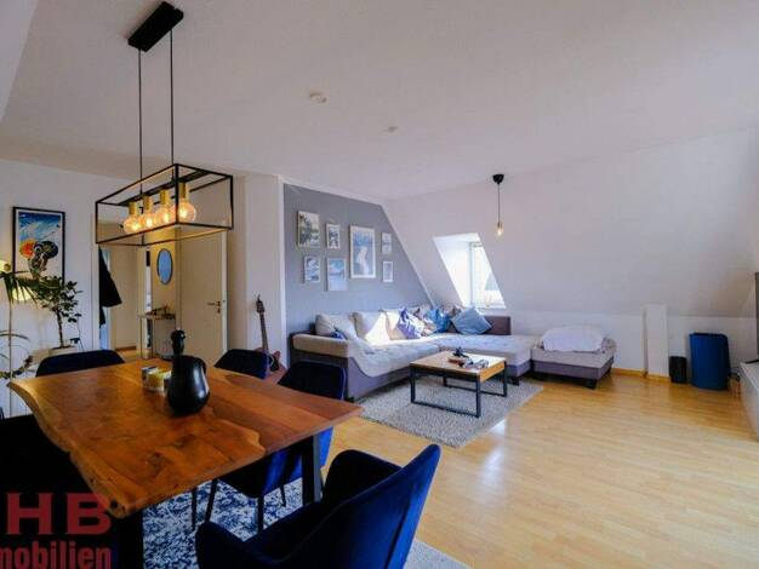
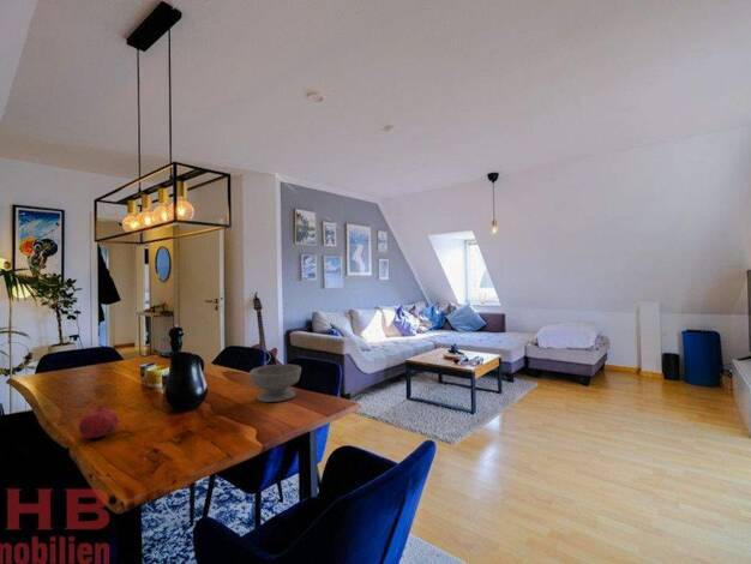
+ fruit (98, 420)
+ bowl (276, 383)
